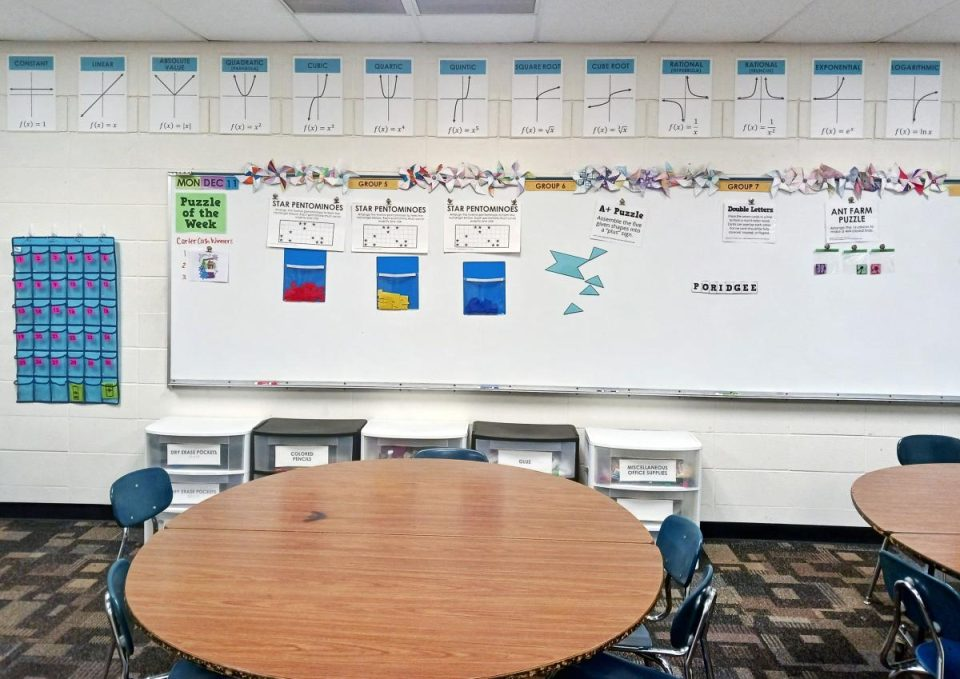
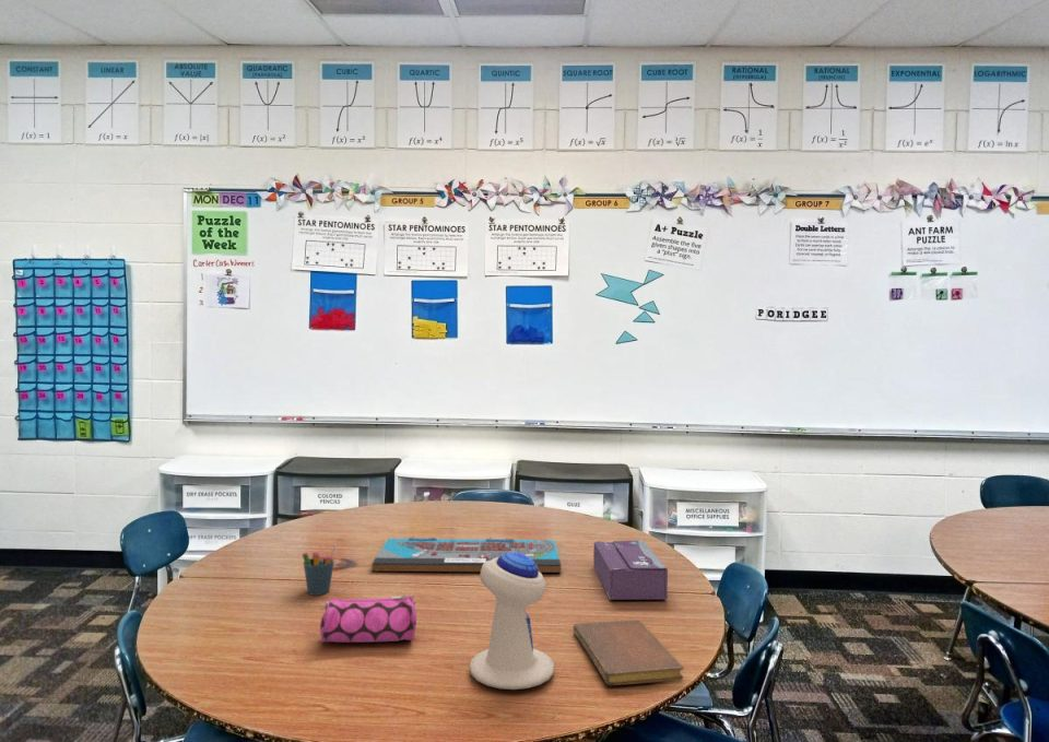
+ pen holder (318, 568)
+ board game (469, 552)
+ tissue box (627, 567)
+ notebook (624, 649)
+ pencil case (368, 617)
+ speaker (512, 612)
